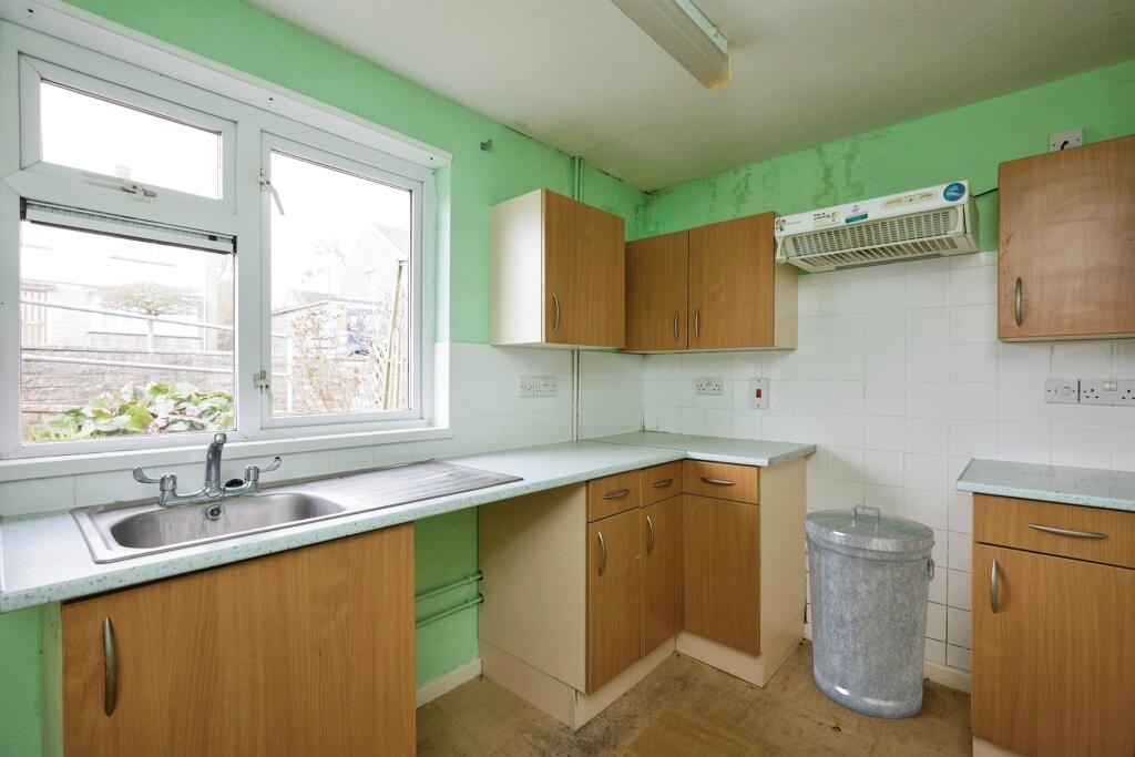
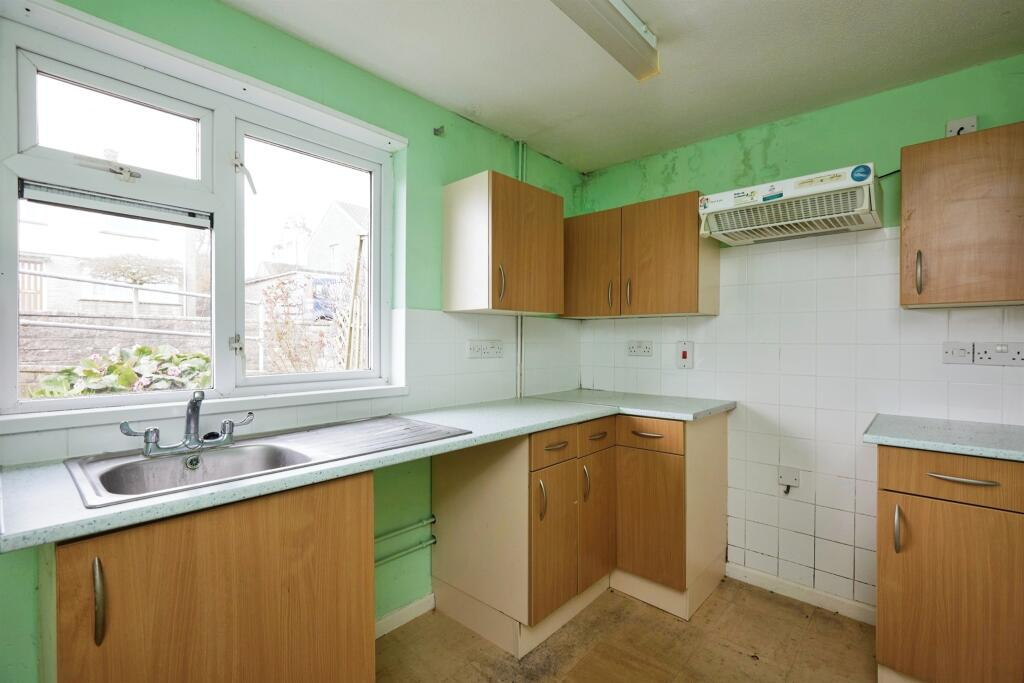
- trash can (866, 597)
